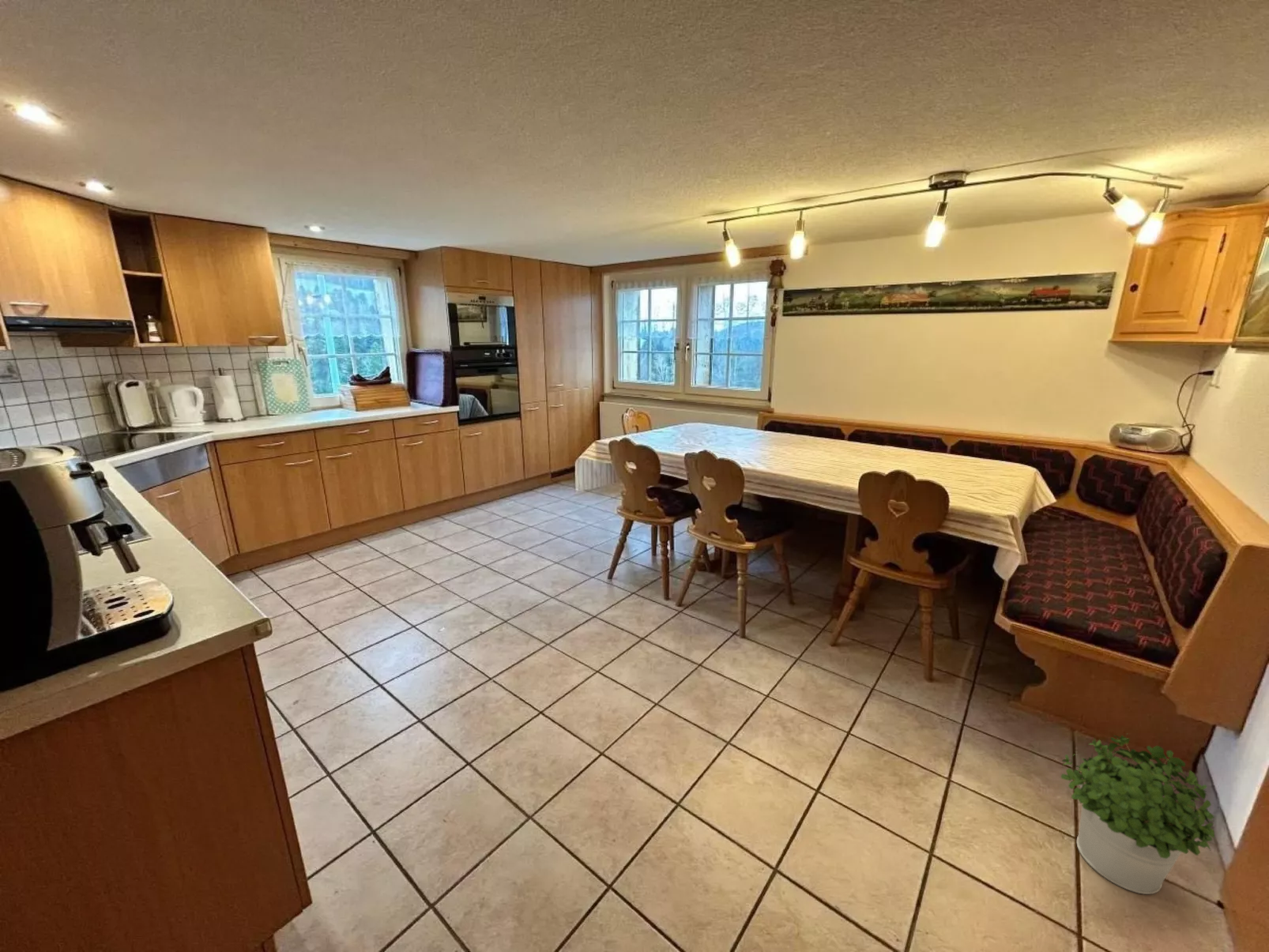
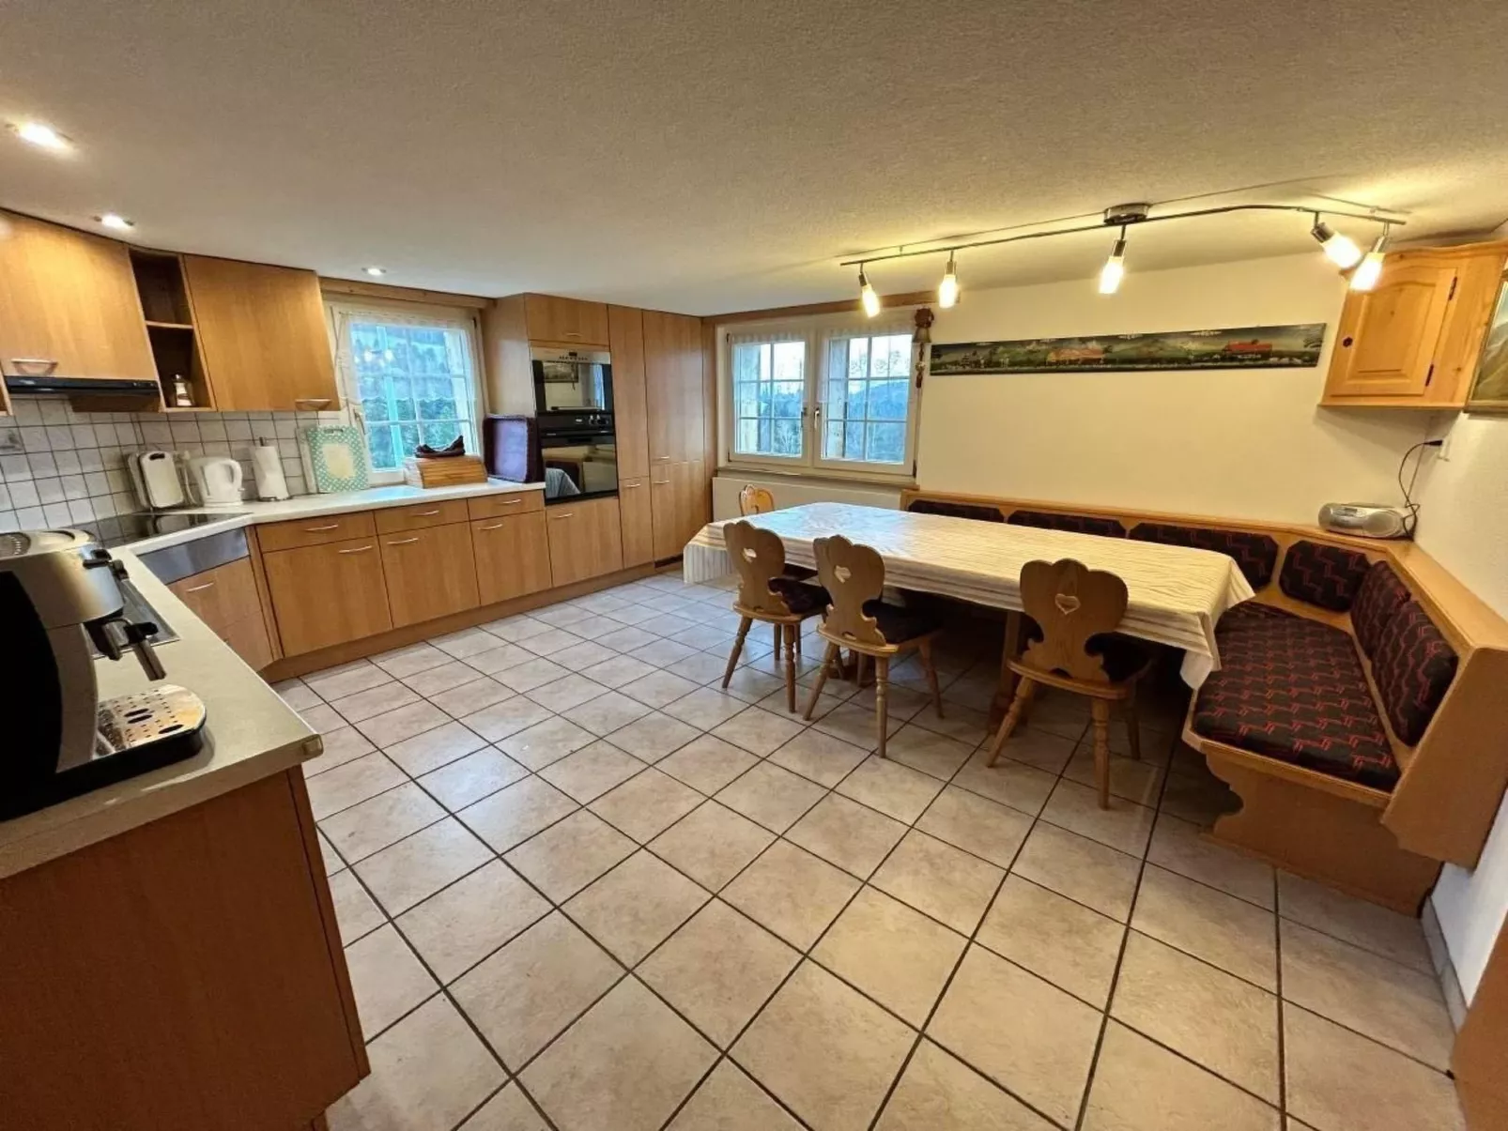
- potted plant (1128, 805)
